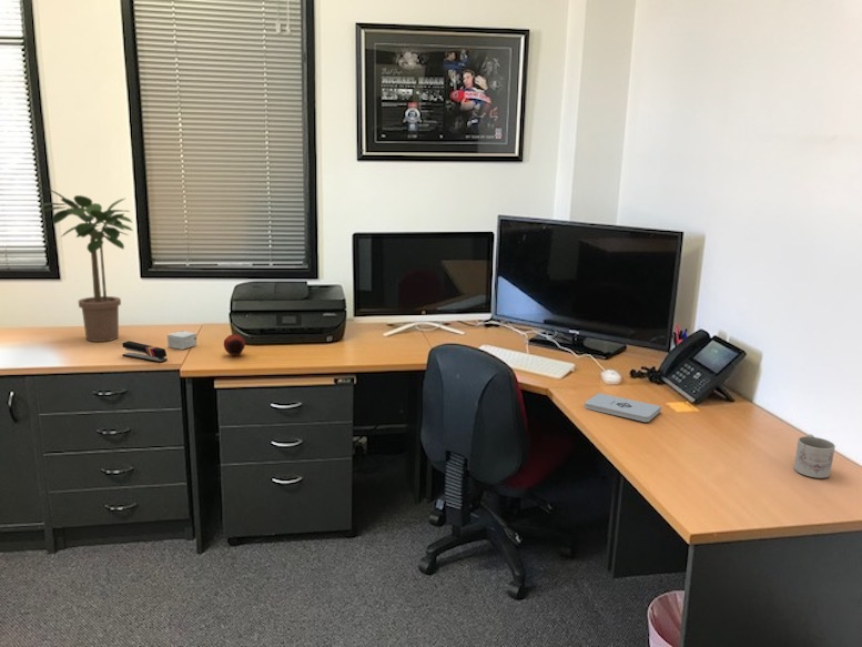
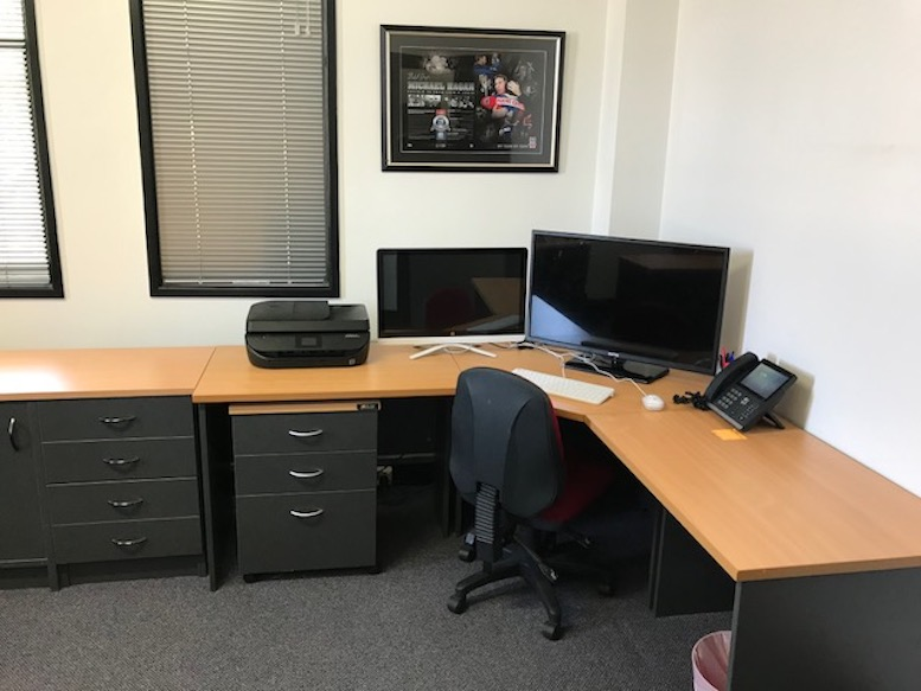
- stapler (144, 351)
- small box (182, 340)
- apple (235, 344)
- notepad (621, 406)
- mug (812, 454)
- potted plant (97, 265)
